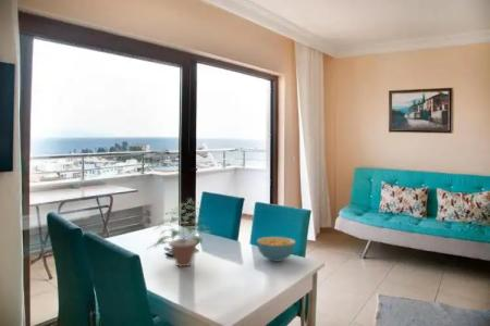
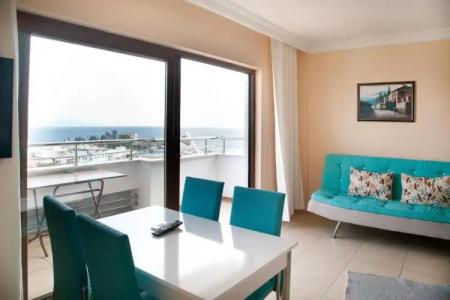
- cereal bowl (275, 250)
- potted plant (183, 230)
